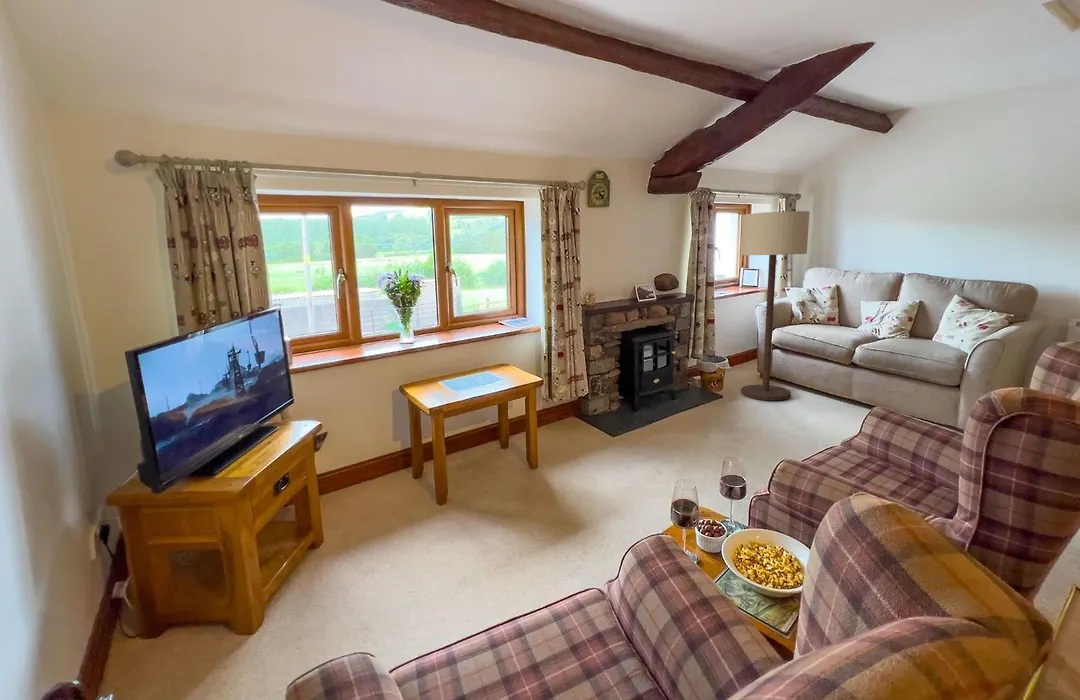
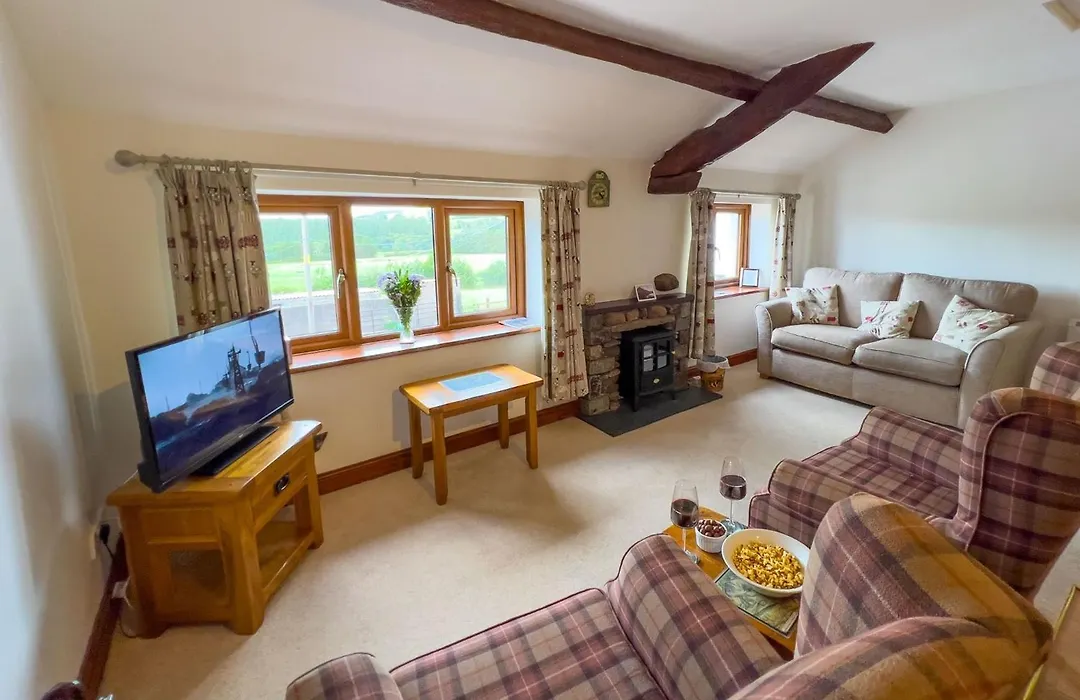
- floor lamp (770, 306)
